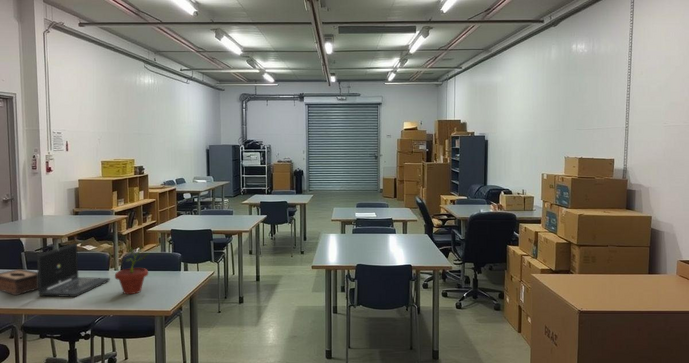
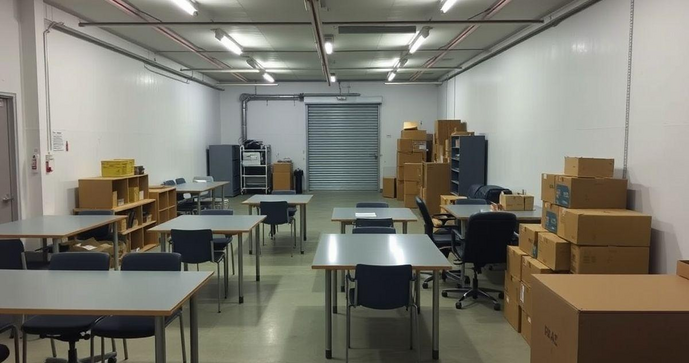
- tissue box (18, 281)
- laptop (75, 268)
- potted plant (132, 268)
